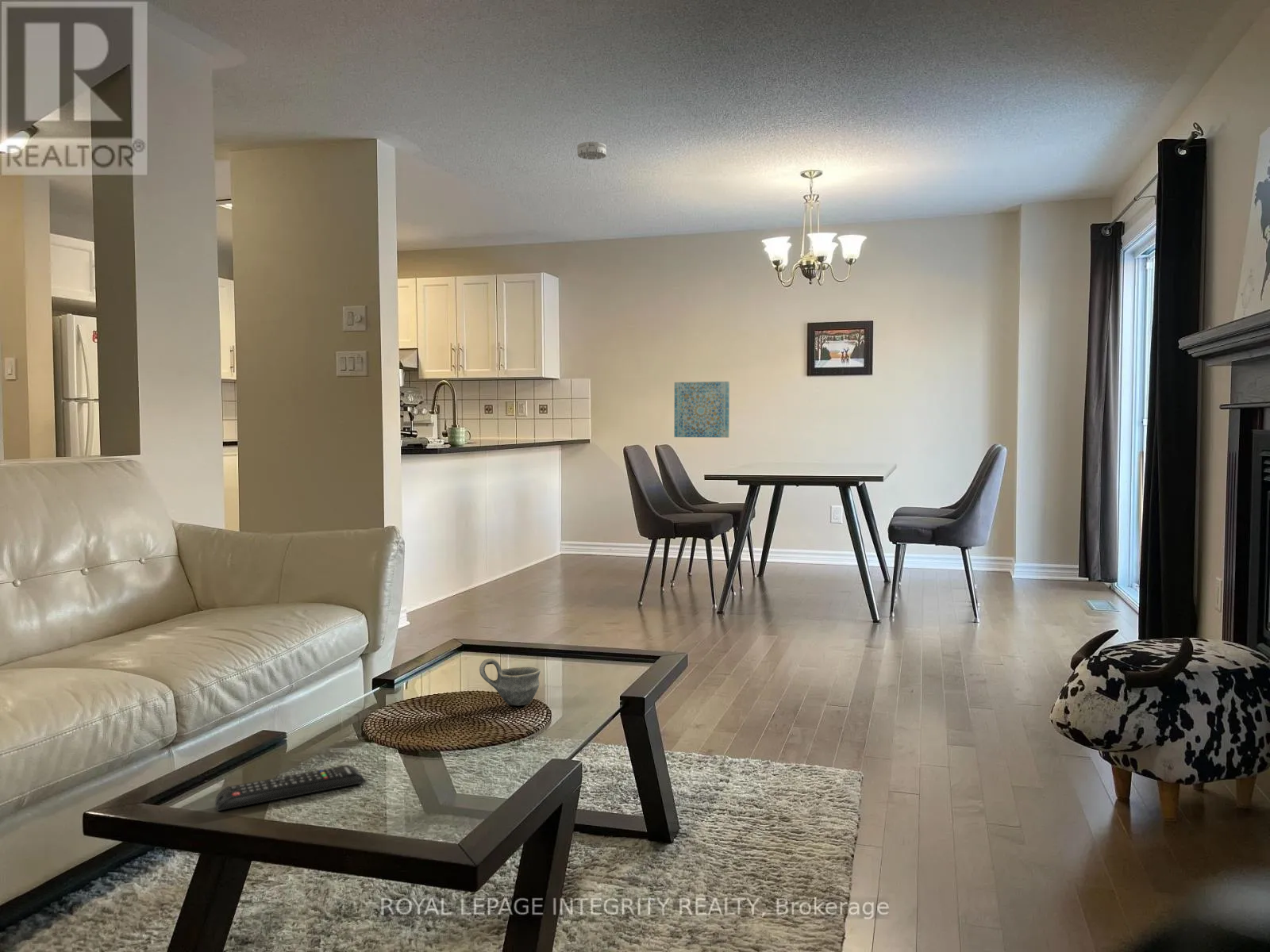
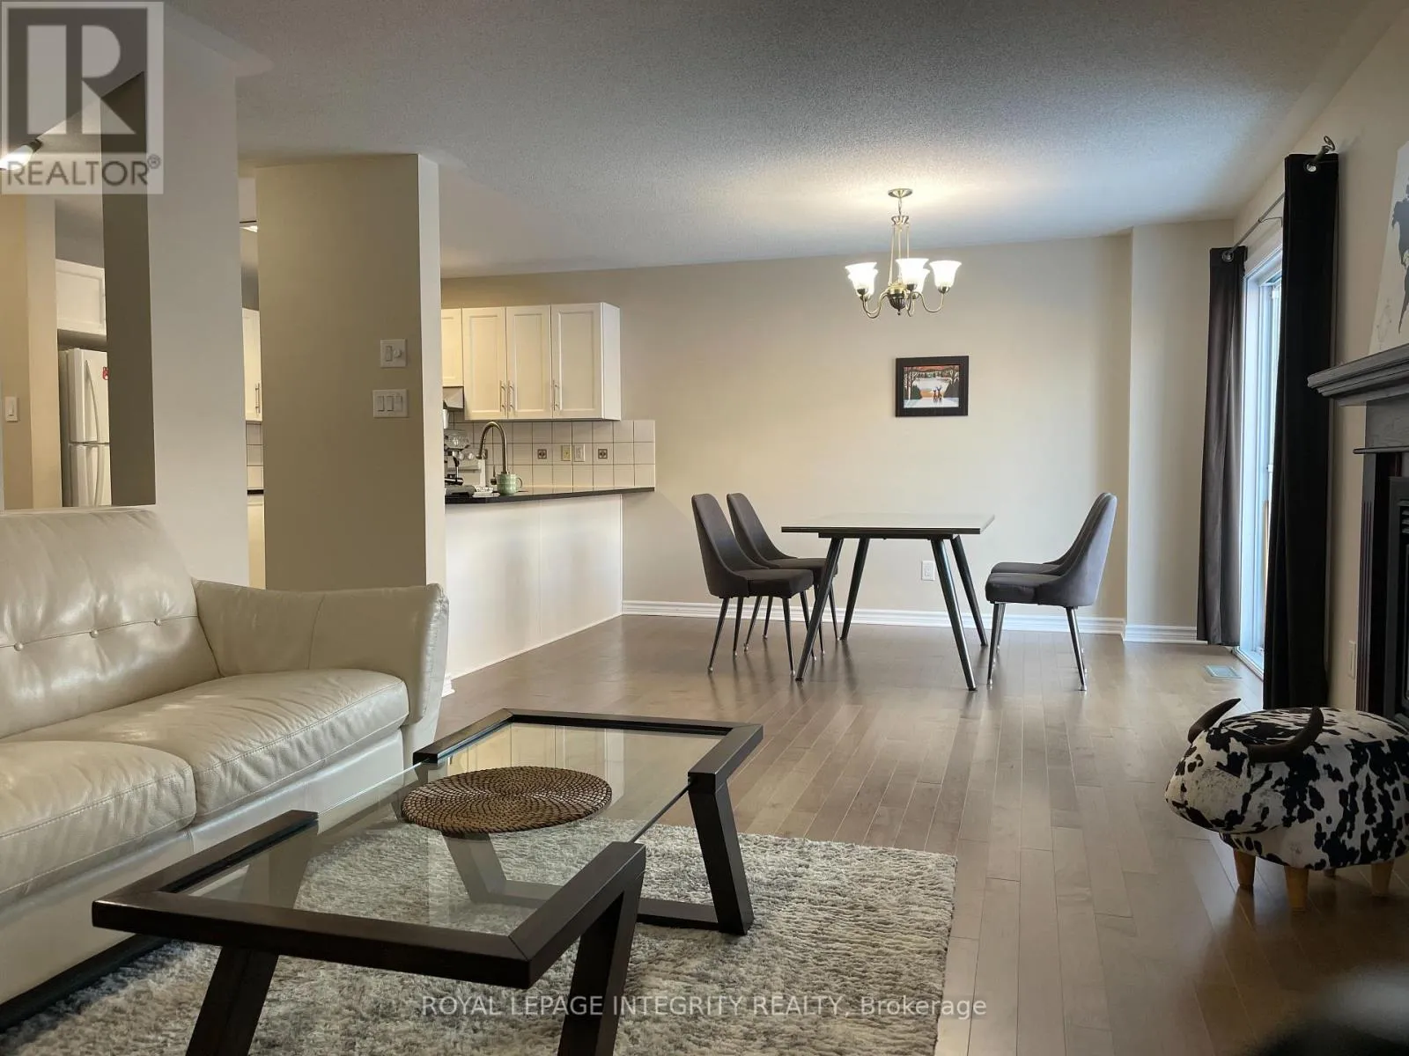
- cup (513, 680)
- smoke detector (591, 150)
- remote control (292, 786)
- wall art (701, 409)
